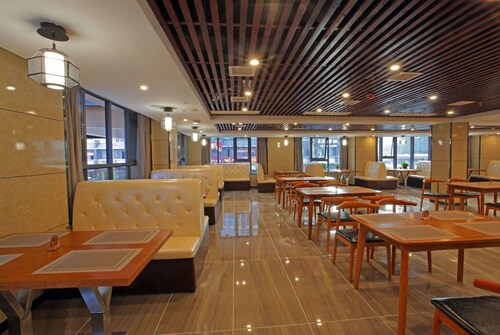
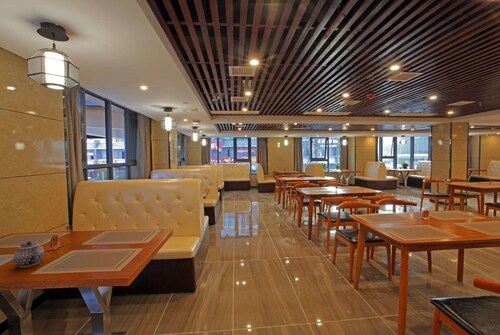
+ teapot (29, 253)
